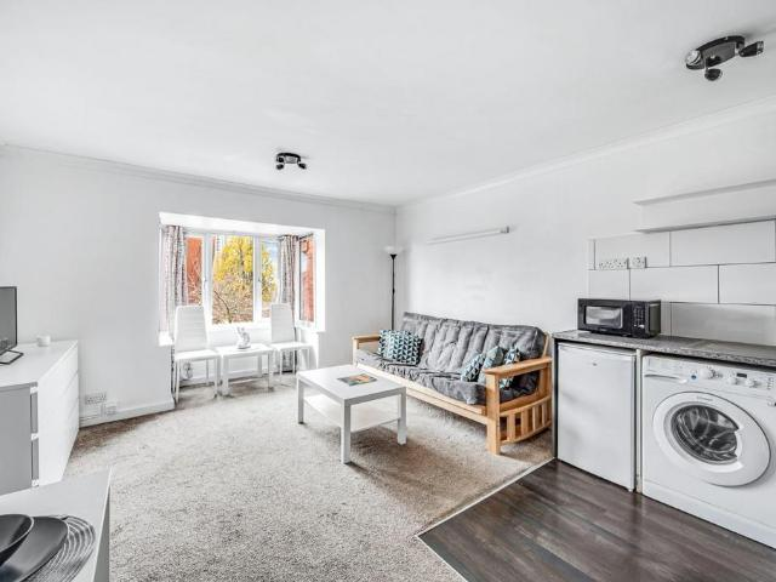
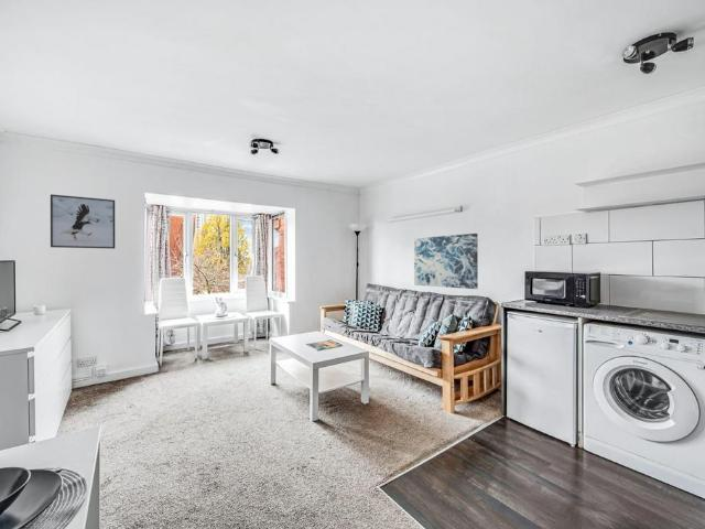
+ wall art (443, 261)
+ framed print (84, 223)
